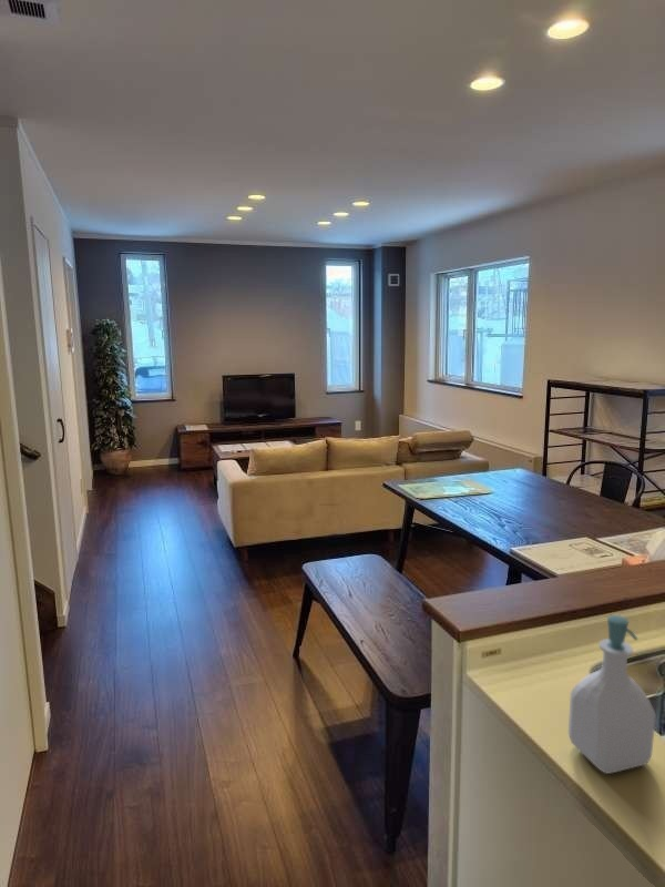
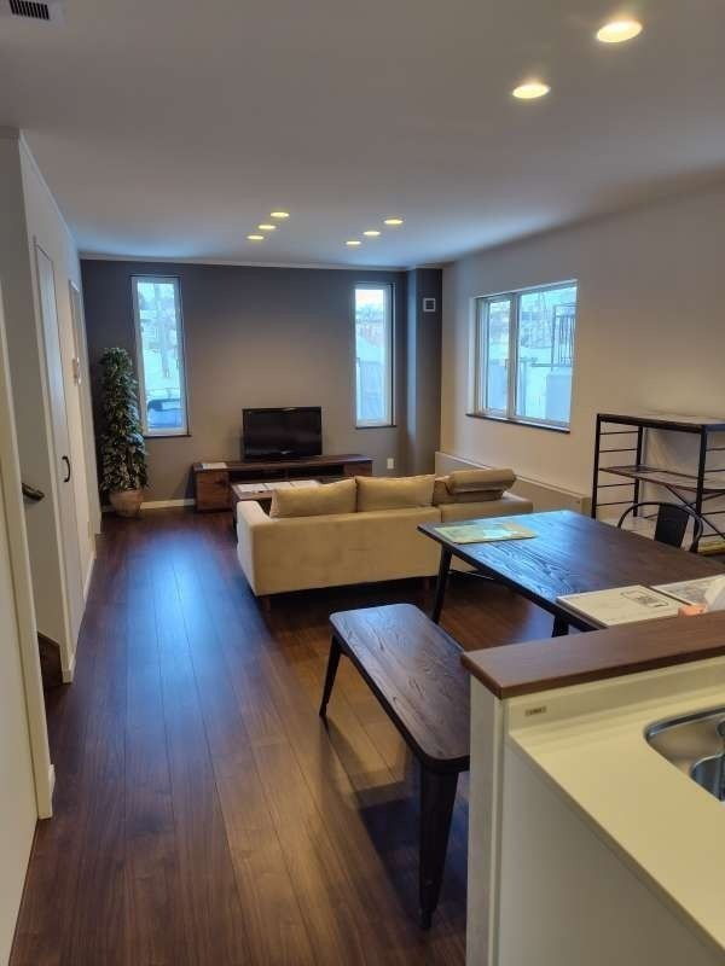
- soap bottle (612, 687)
